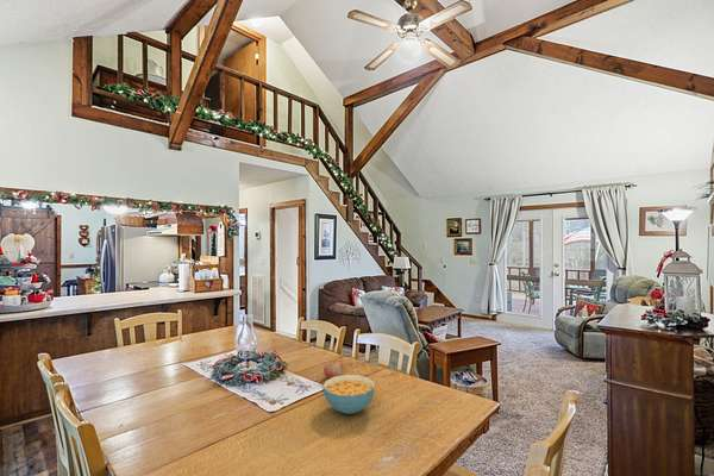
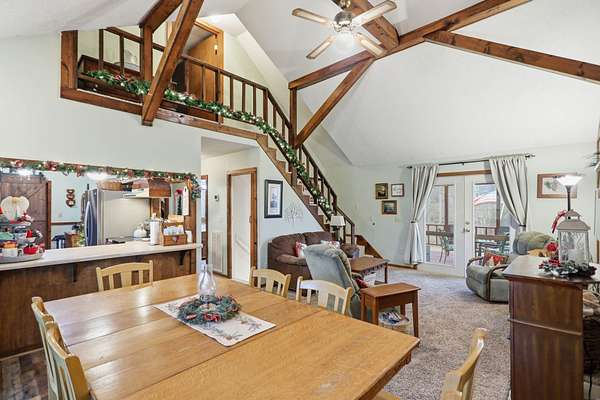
- fruit (333, 369)
- cereal bowl (349, 396)
